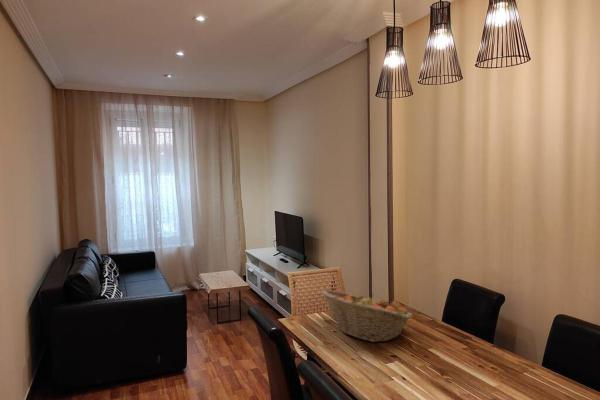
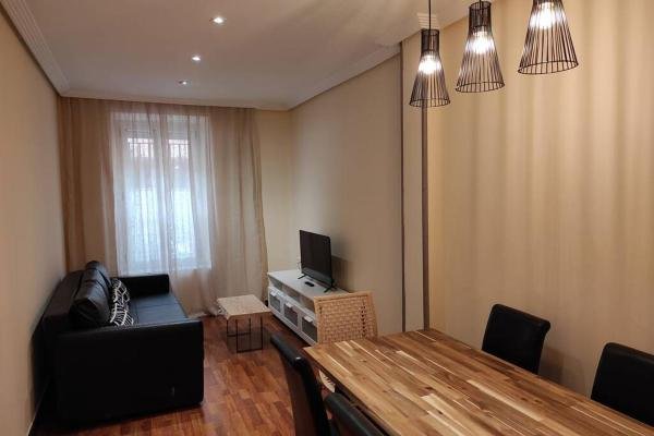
- fruit basket (365, 310)
